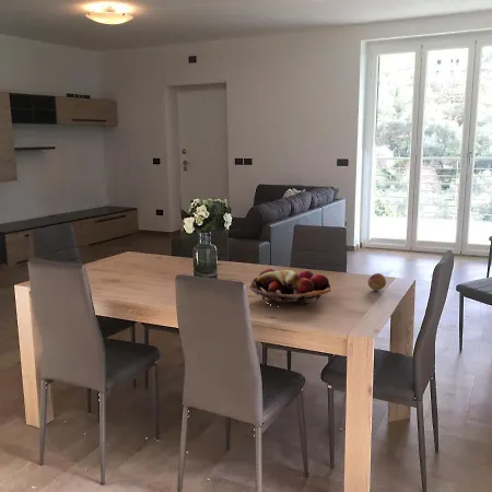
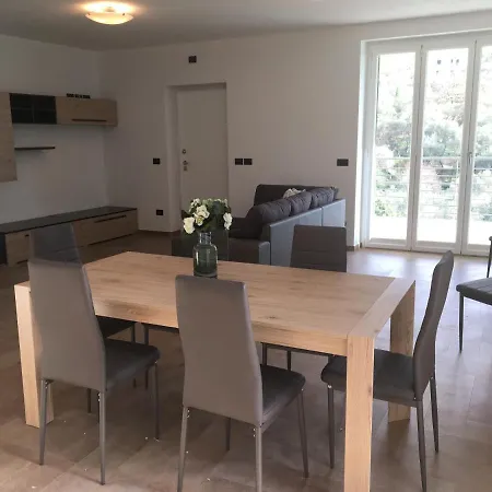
- fruit basket (290, 284)
- fruit (376, 281)
